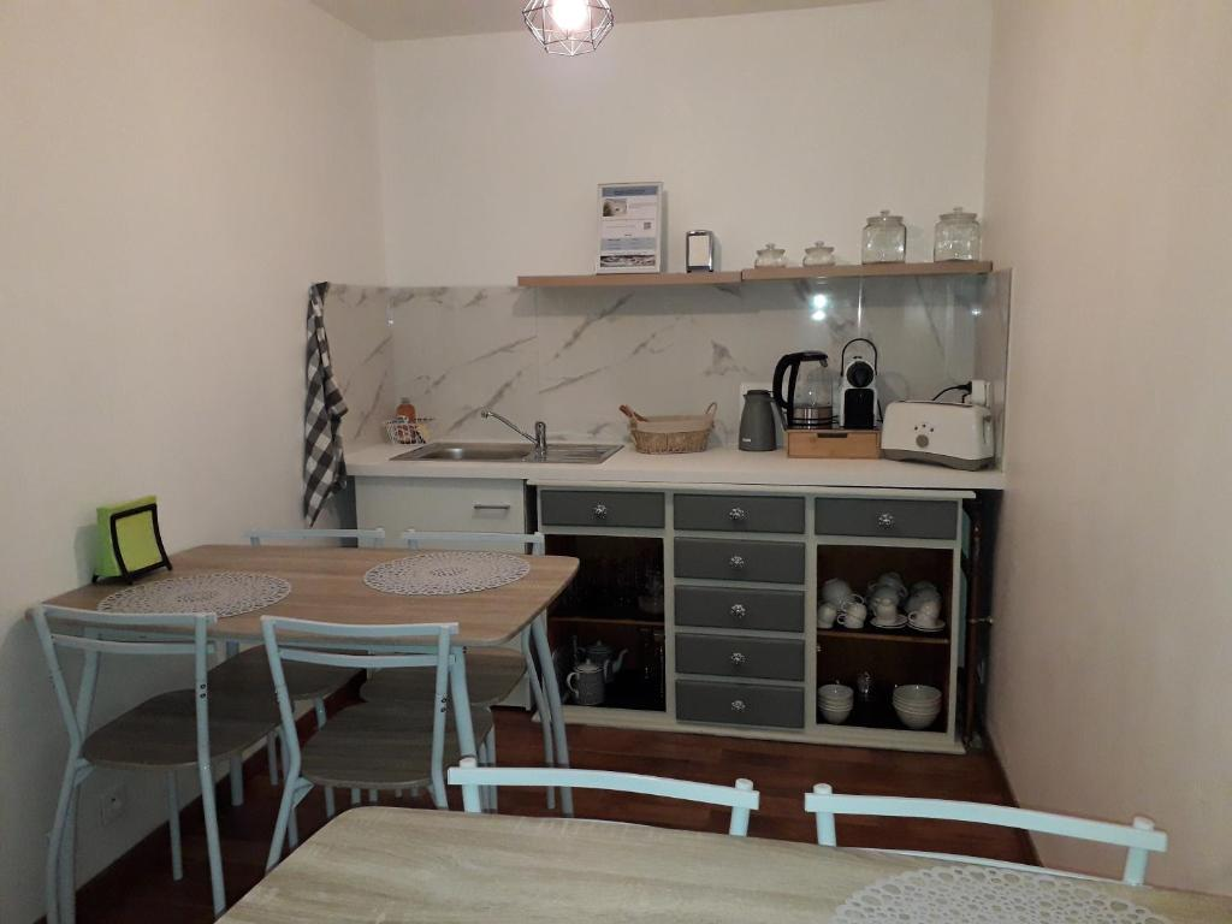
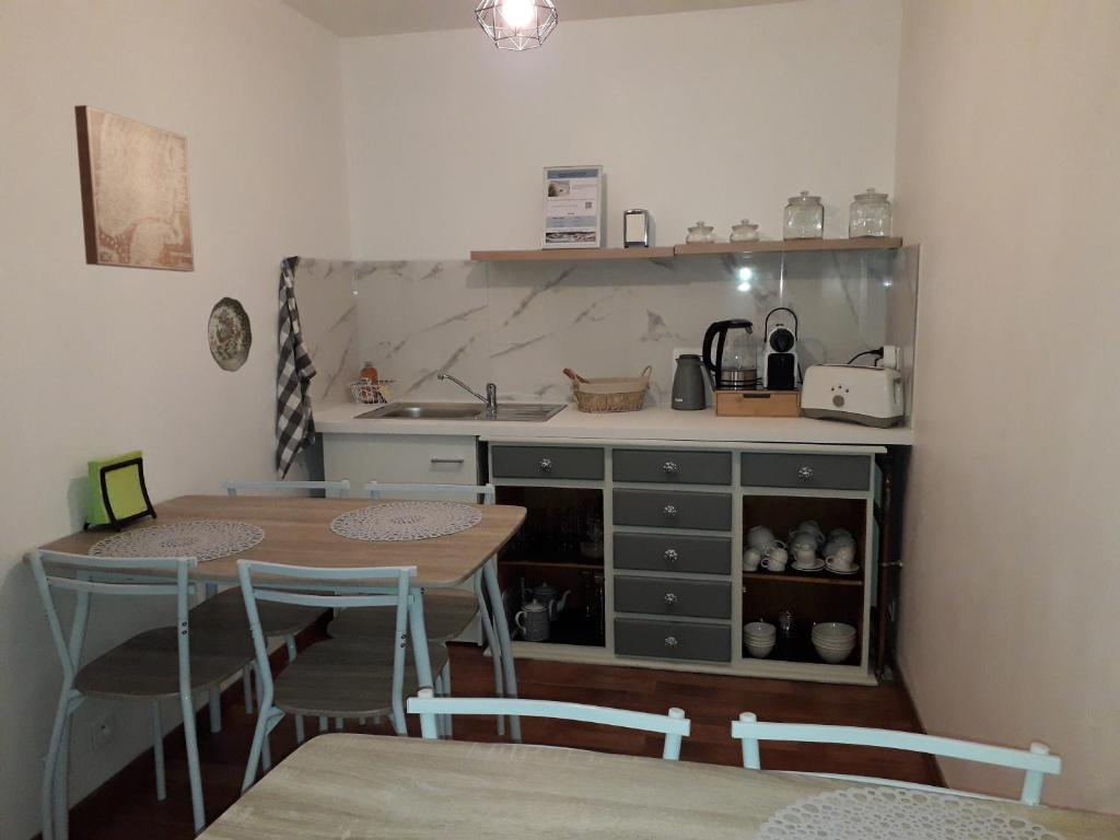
+ decorative plate (228, 334)
+ wall art (139, 196)
